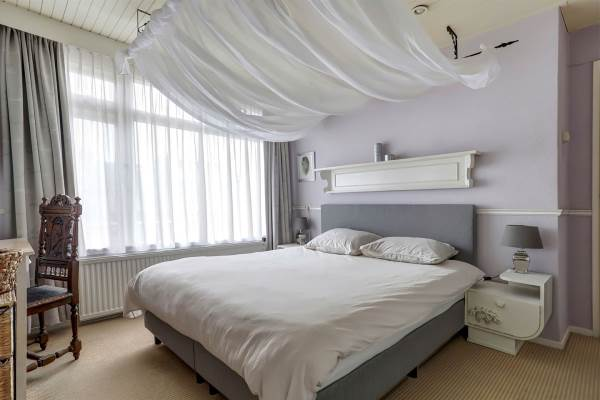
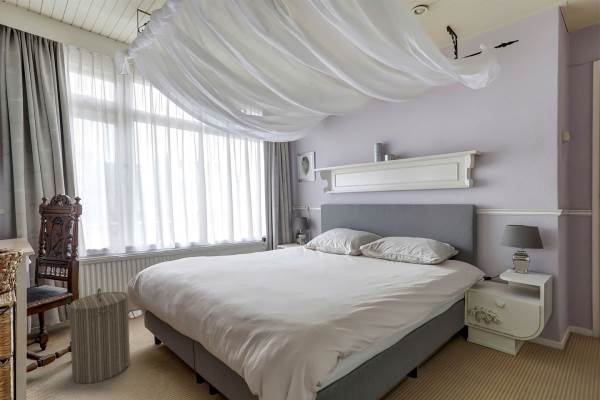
+ laundry hamper (100, 328)
